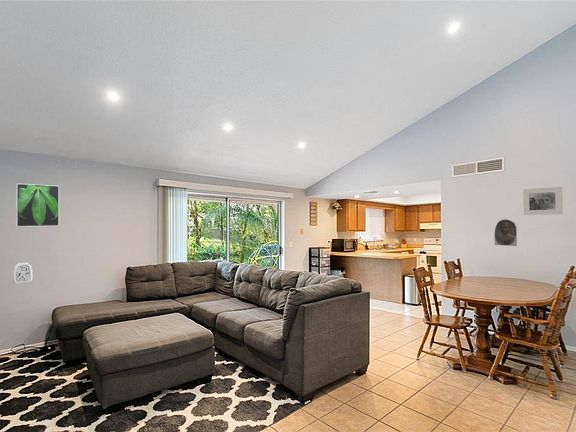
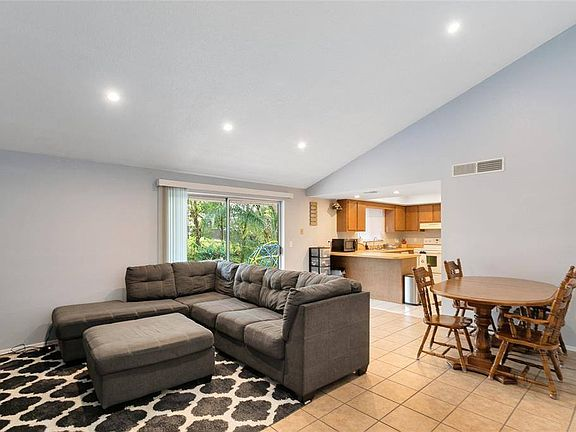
- wall relief (22, 273)
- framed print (542, 201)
- portrait relief (505, 232)
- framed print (38, 205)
